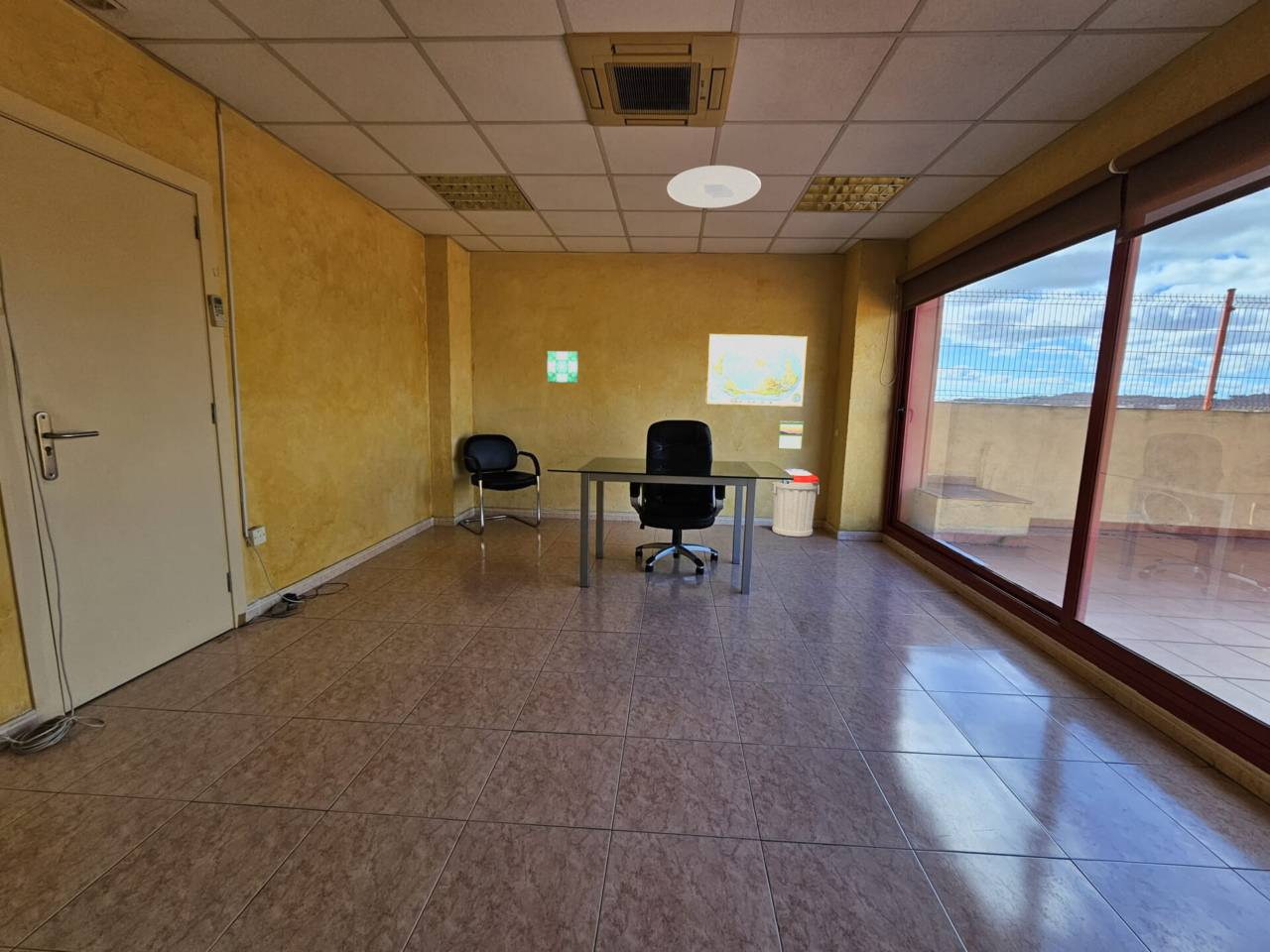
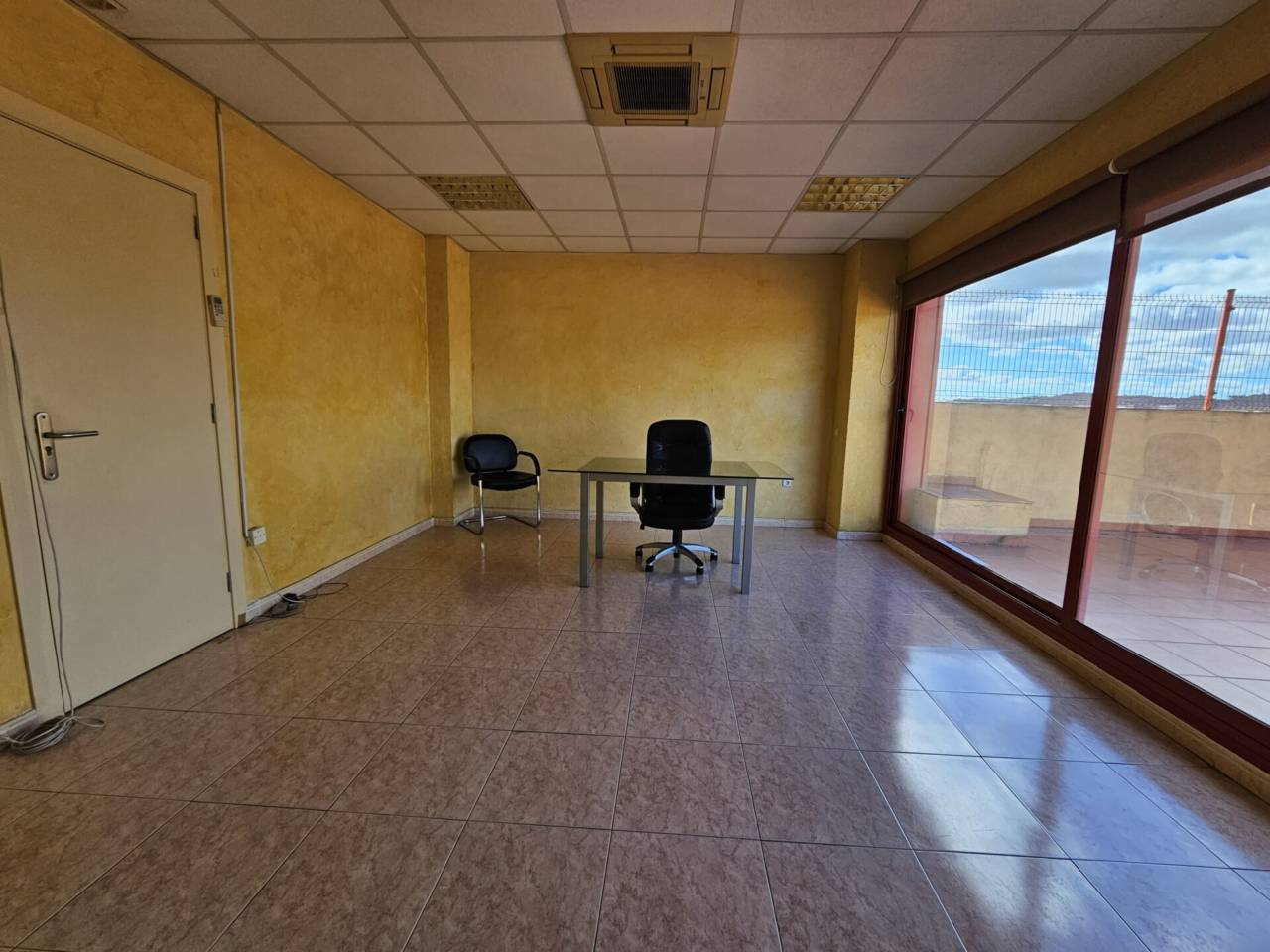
- world map (756, 370)
- calendar (791, 435)
- wall art (563, 367)
- trash can (794, 501)
- ceiling light (713, 183)
